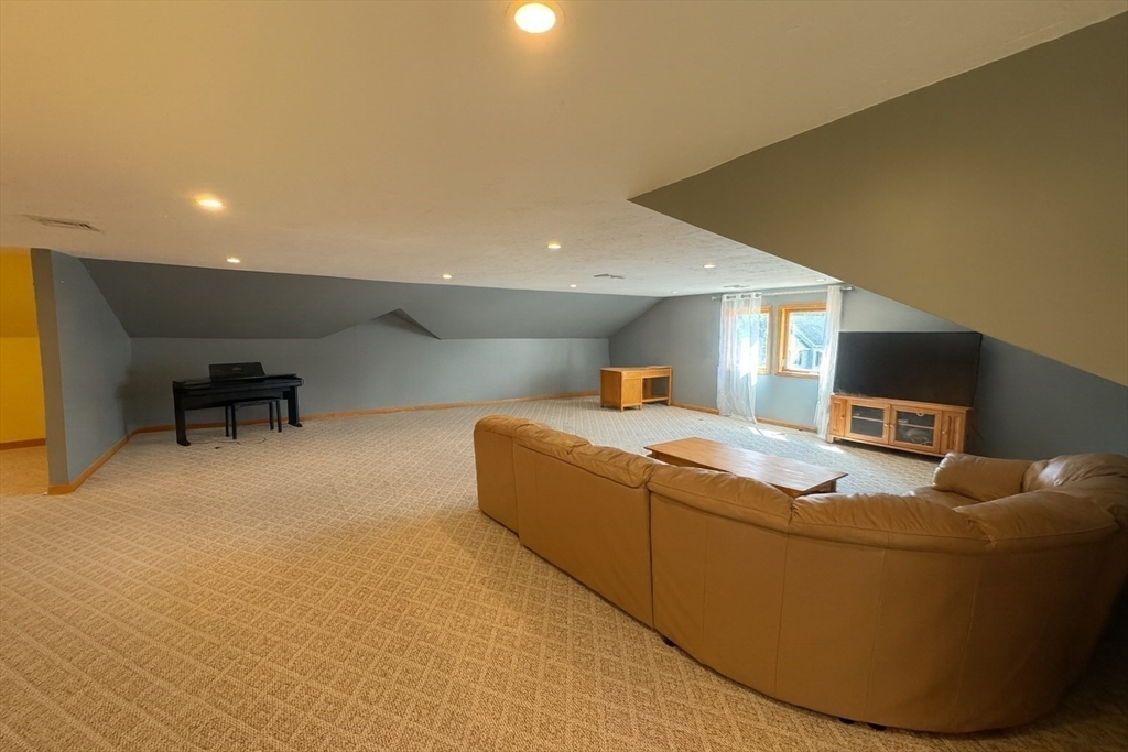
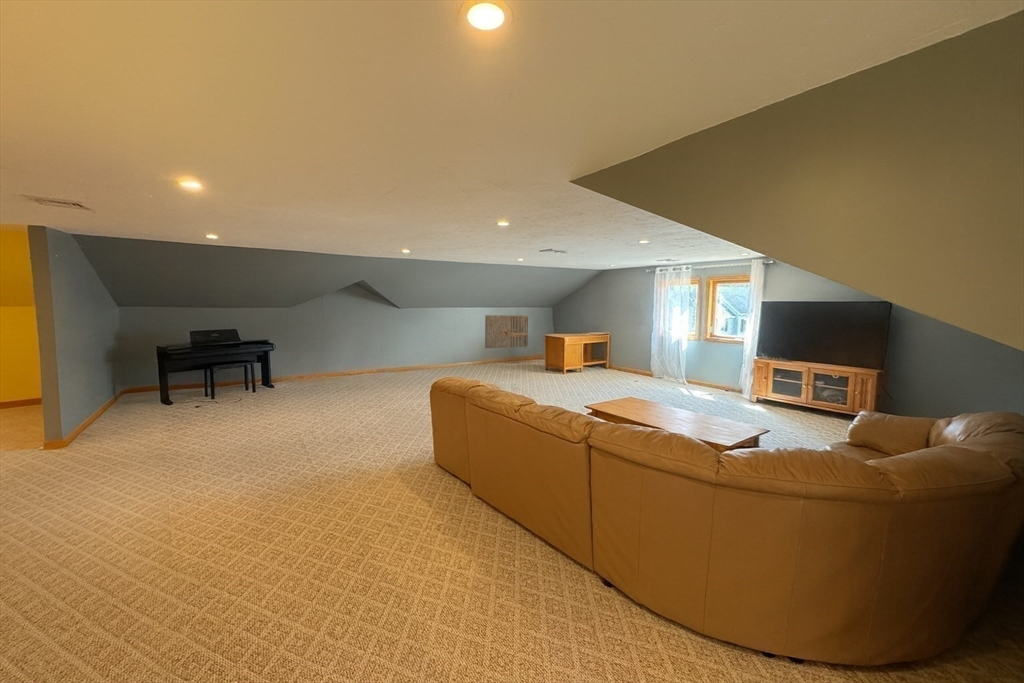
+ wall art (507, 331)
